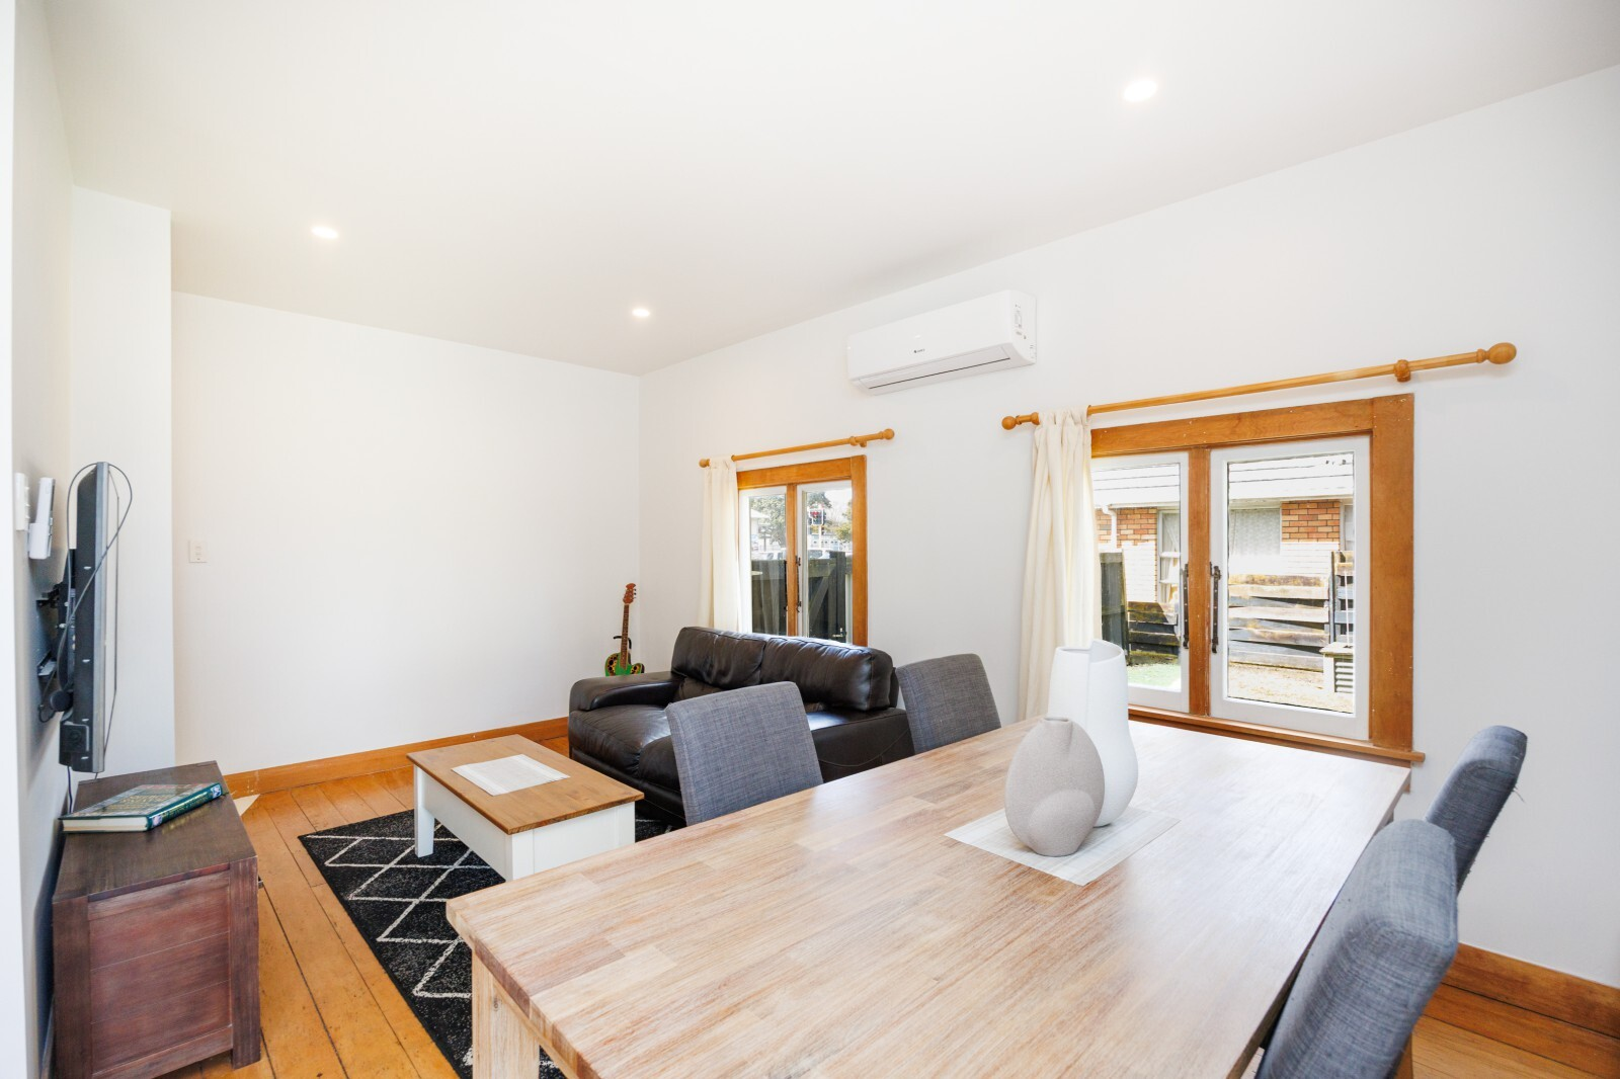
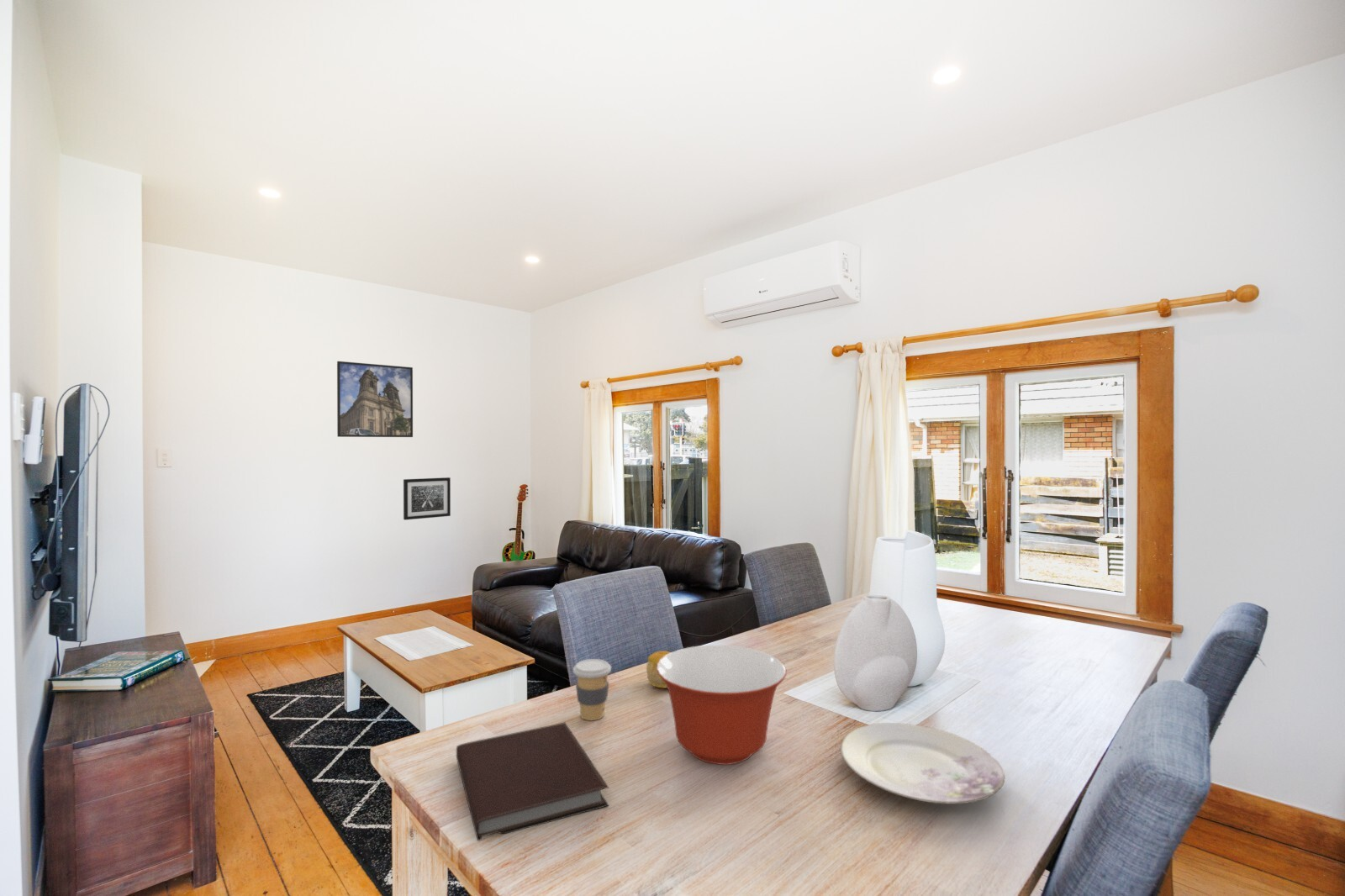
+ coffee cup (592, 689)
+ notebook (527, 773)
+ plate (918, 765)
+ wall art (427, 498)
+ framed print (376, 400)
+ mixing bowl (720, 707)
+ fruit (657, 663)
